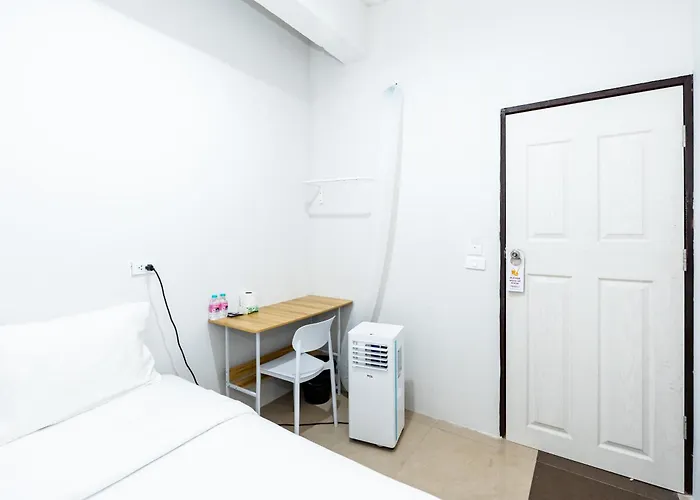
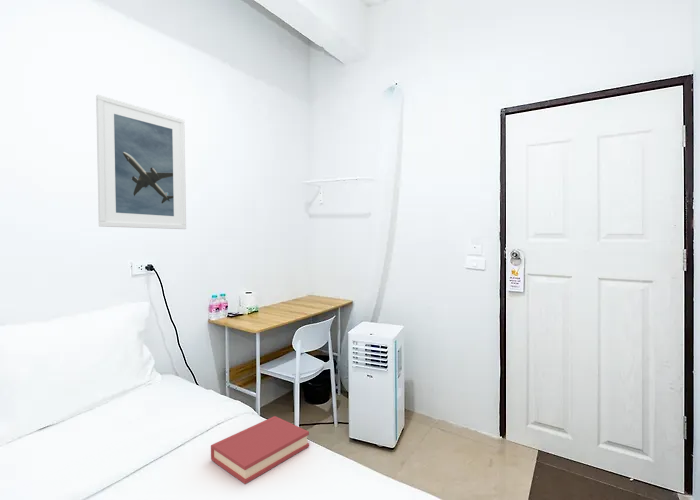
+ hardback book (261, 445)
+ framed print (145, 168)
